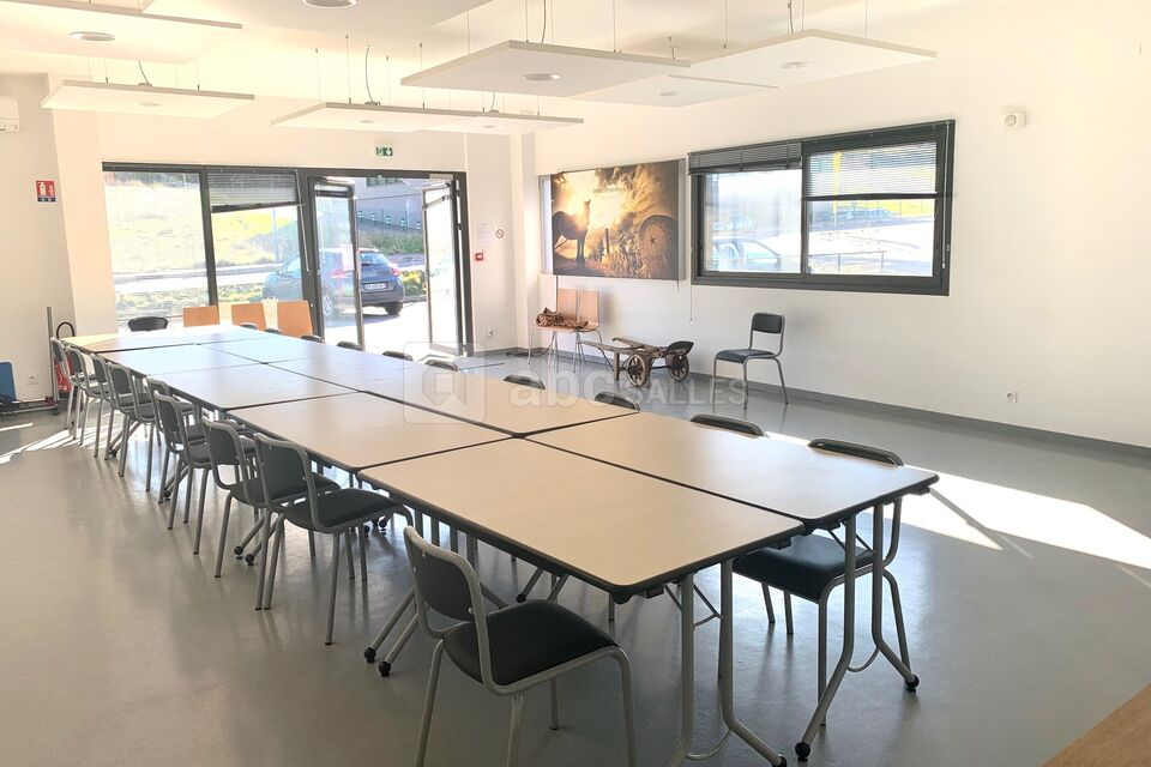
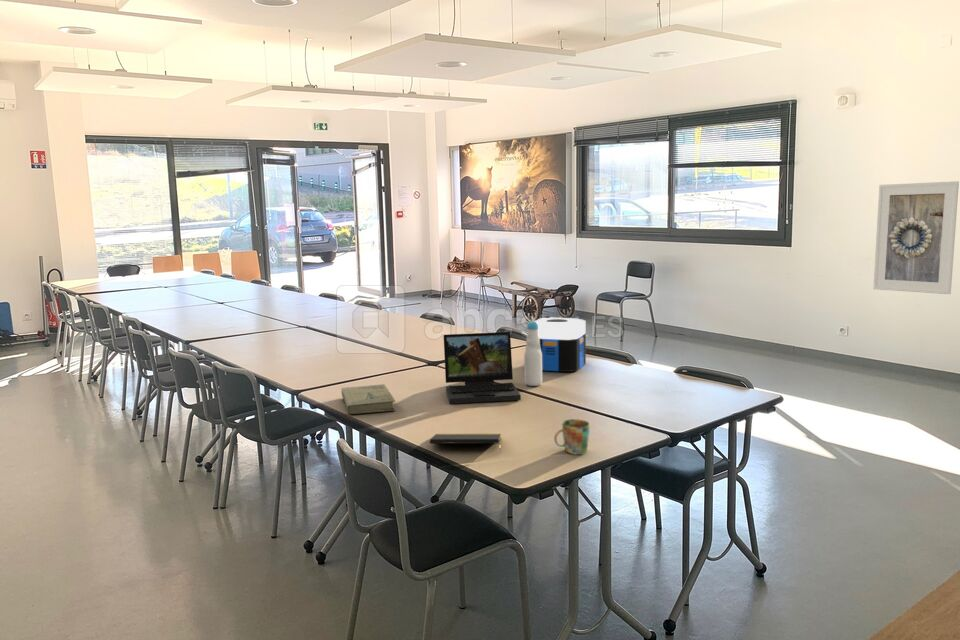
+ mug (571, 437)
+ bottle (533, 352)
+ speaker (557, 342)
+ book (367, 398)
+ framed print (913, 237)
+ notepad (466, 438)
+ laptop (480, 365)
